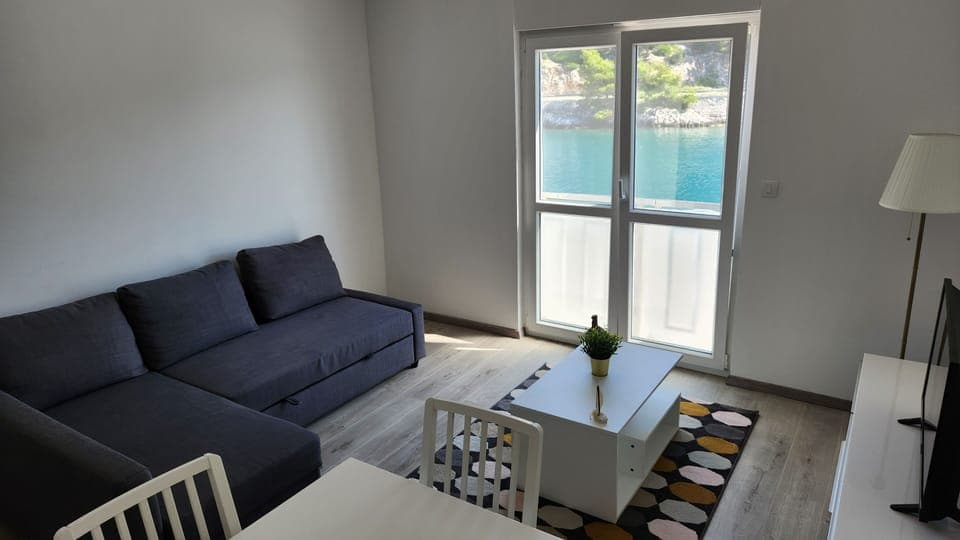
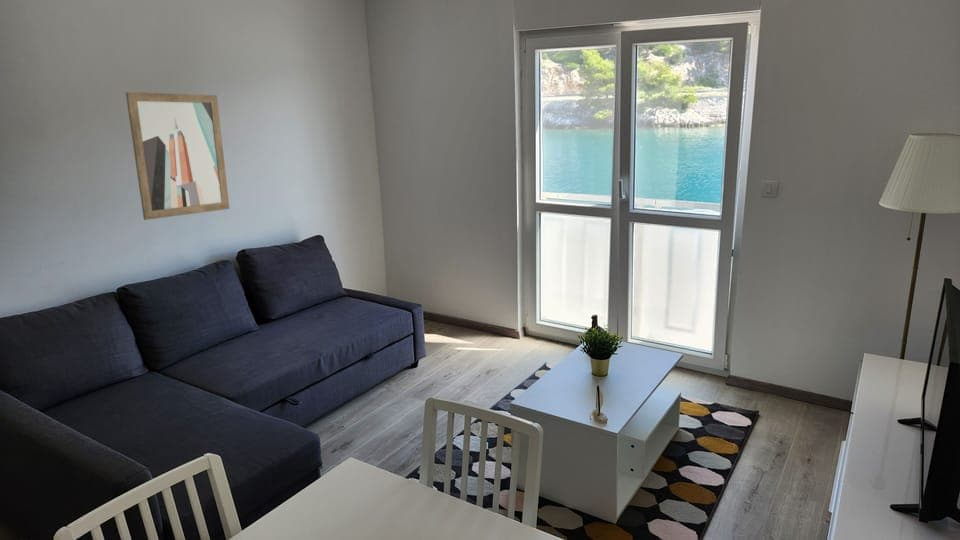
+ wall art (181, 155)
